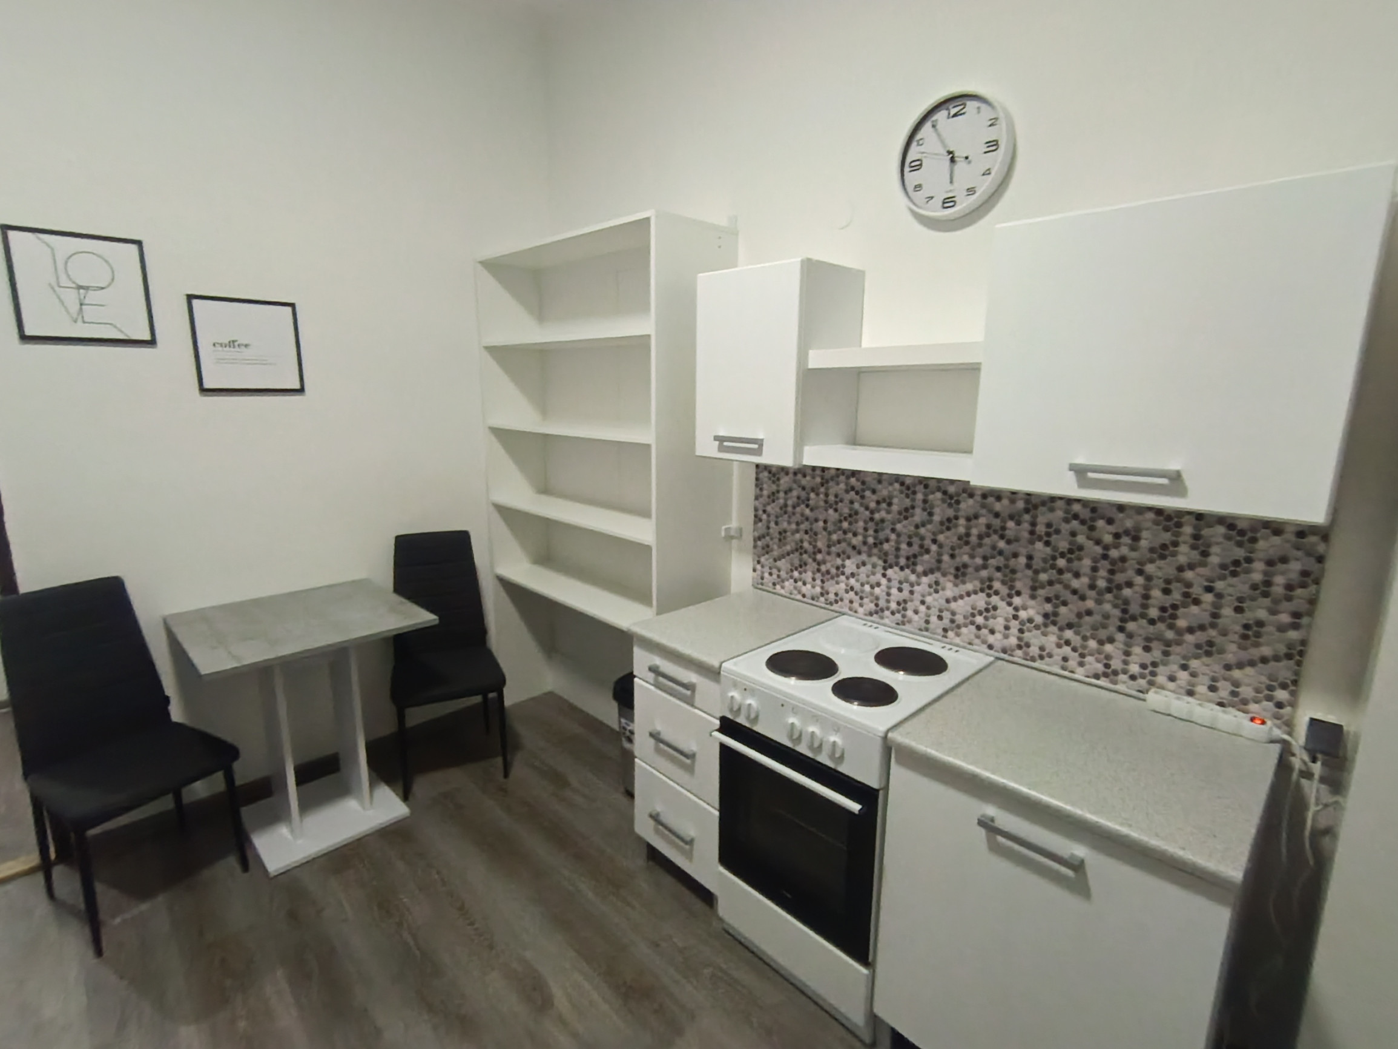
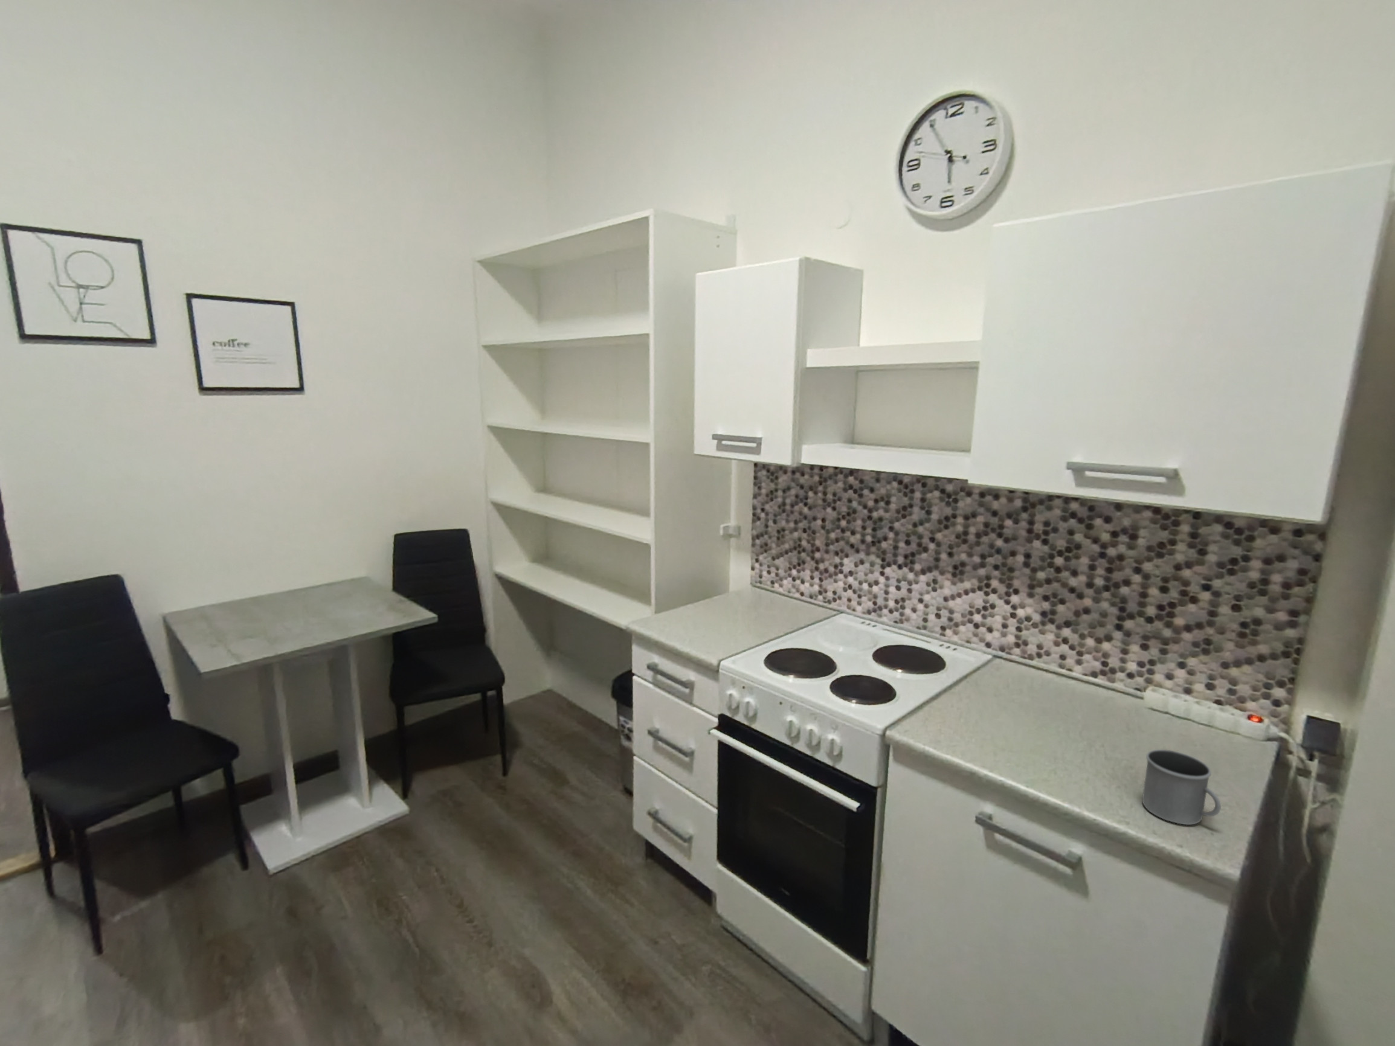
+ mug (1182, 789)
